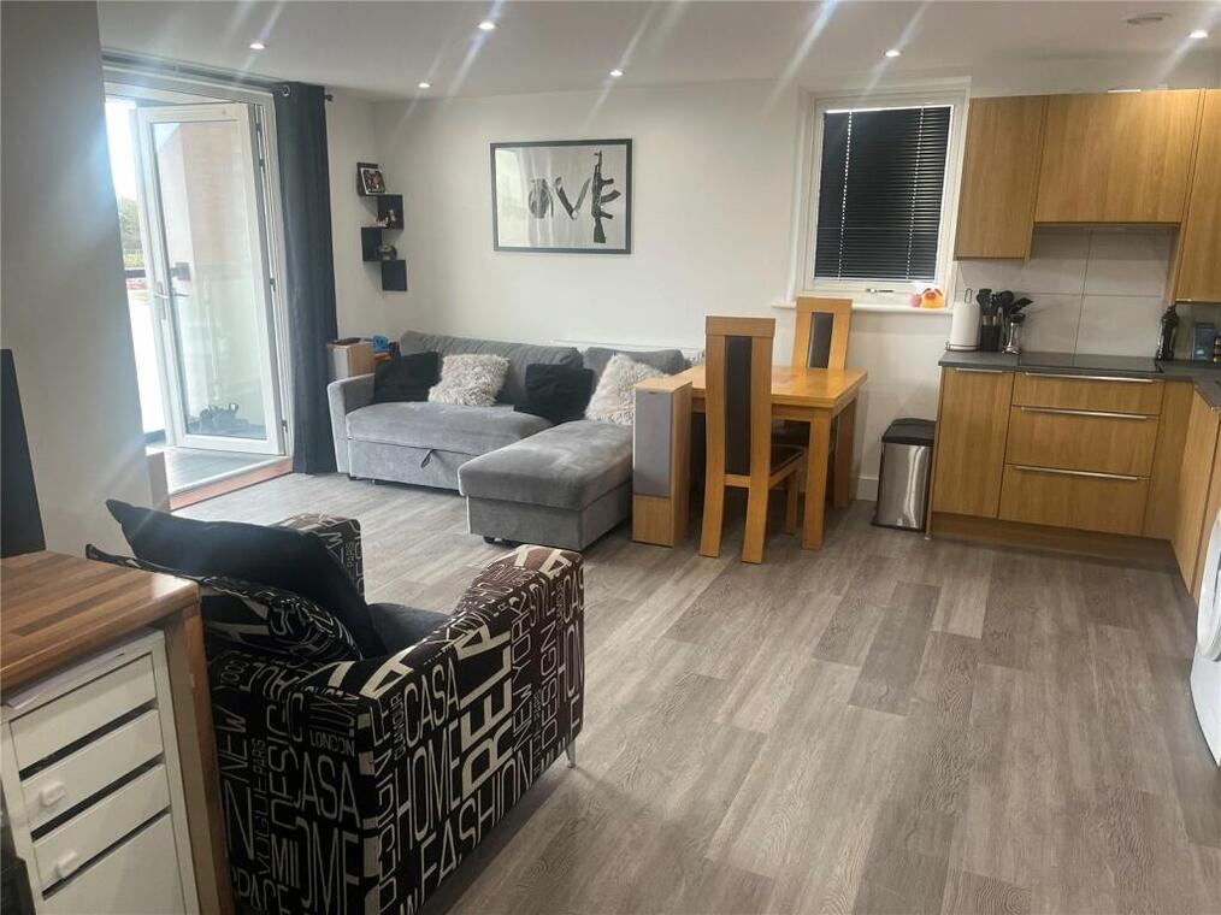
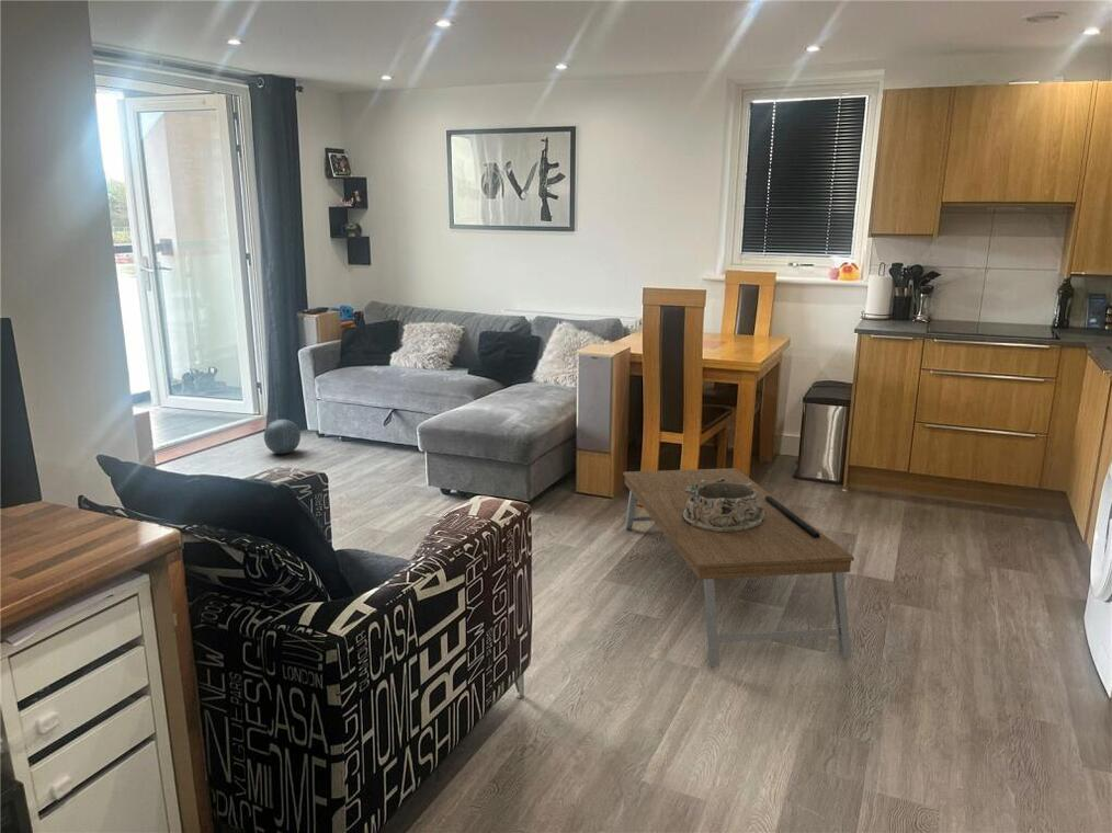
+ coffee table (718, 544)
+ ball (282, 436)
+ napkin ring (724, 498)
